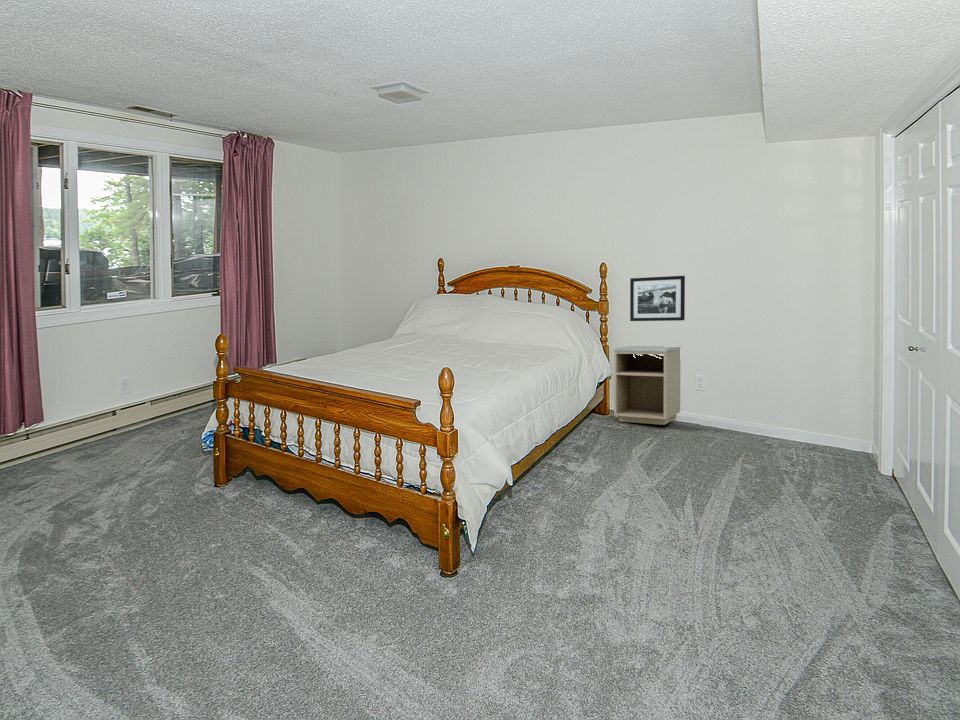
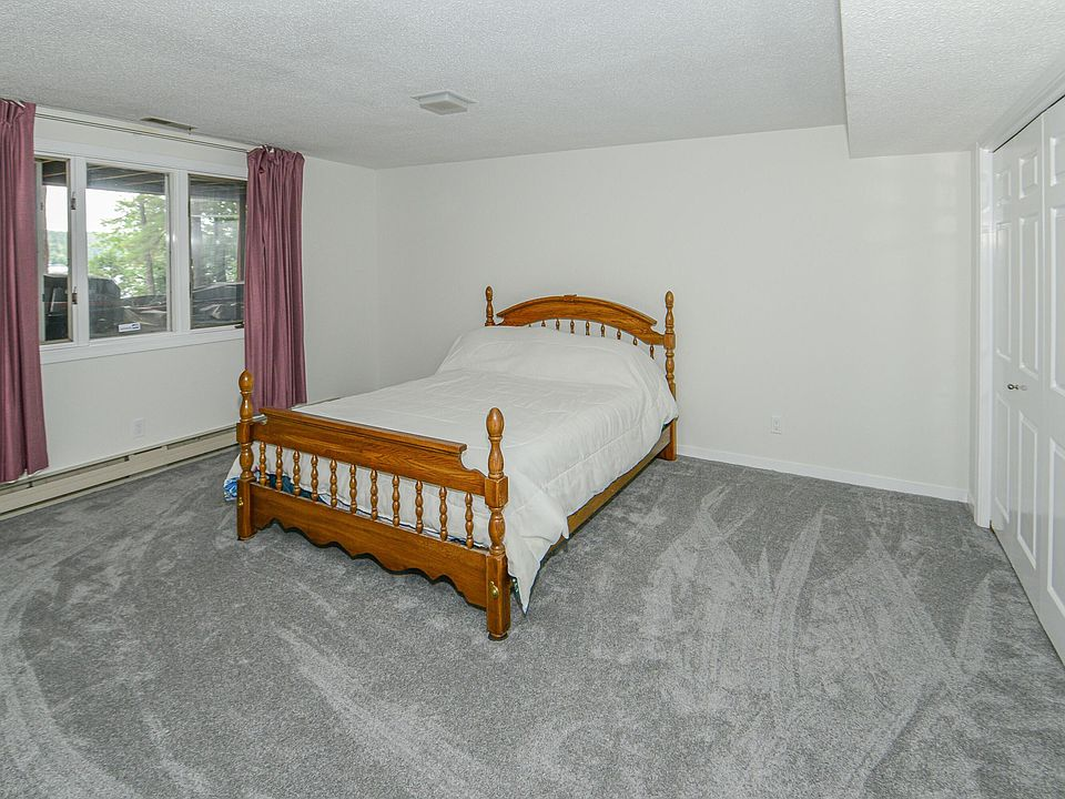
- nightstand (647, 383)
- picture frame (656, 299)
